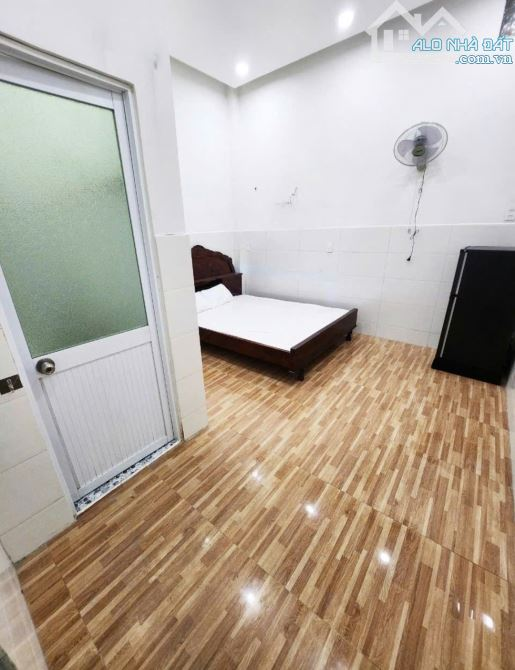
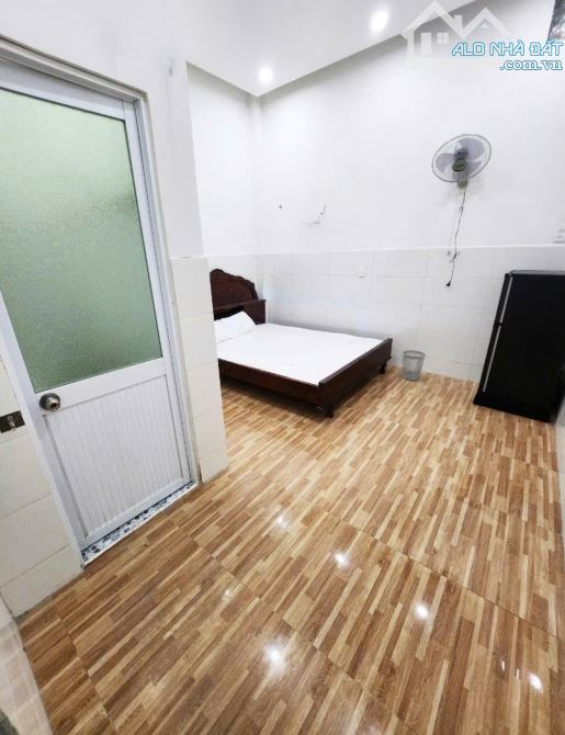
+ wastebasket (411, 364)
